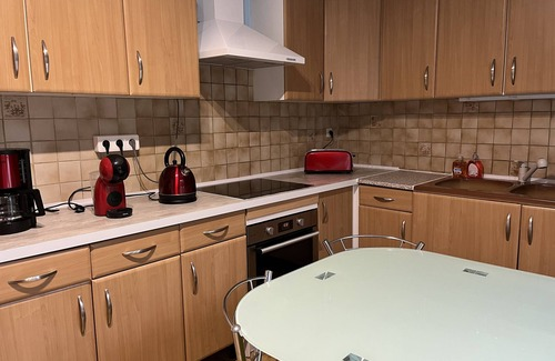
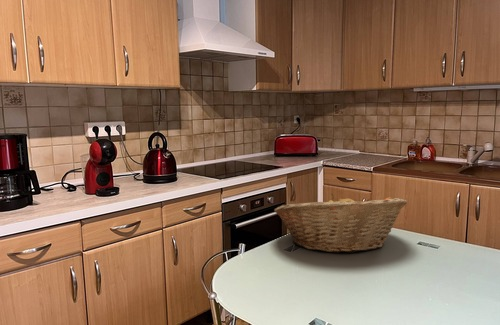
+ fruit basket (338, 216)
